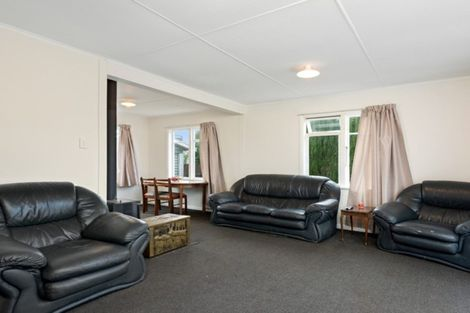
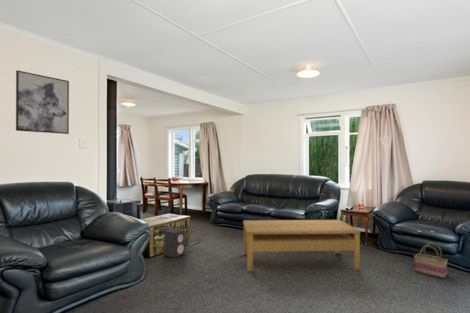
+ coffee table (297, 243)
+ wall art (44, 104)
+ speaker (174, 242)
+ basket (430, 258)
